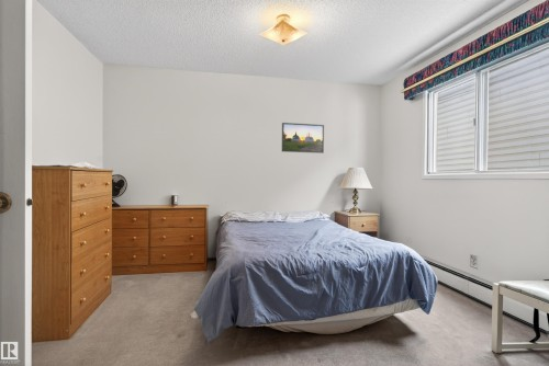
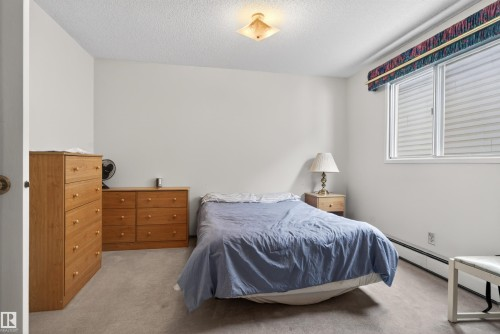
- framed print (303, 138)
